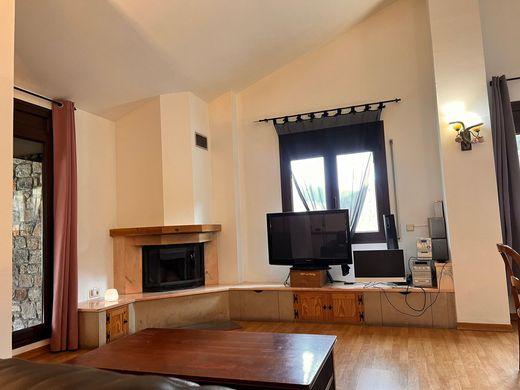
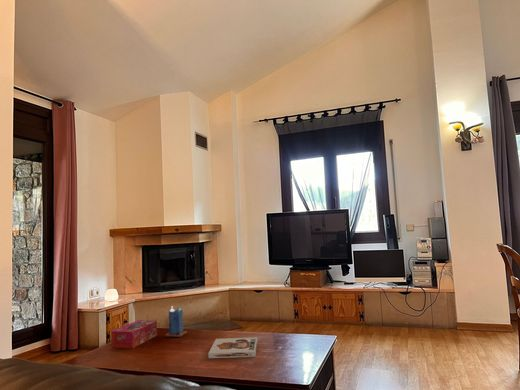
+ tissue box (135, 333)
+ board game (234, 347)
+ candle (176, 320)
